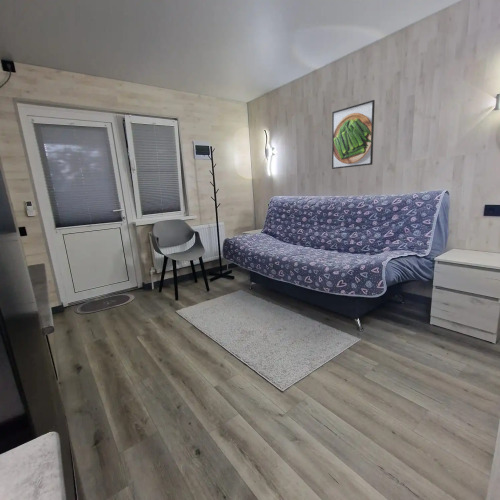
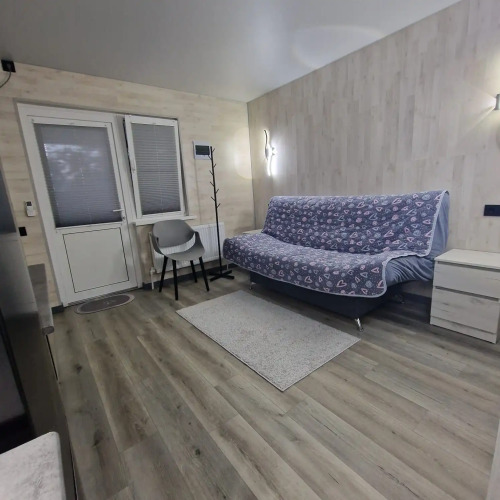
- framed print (351, 137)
